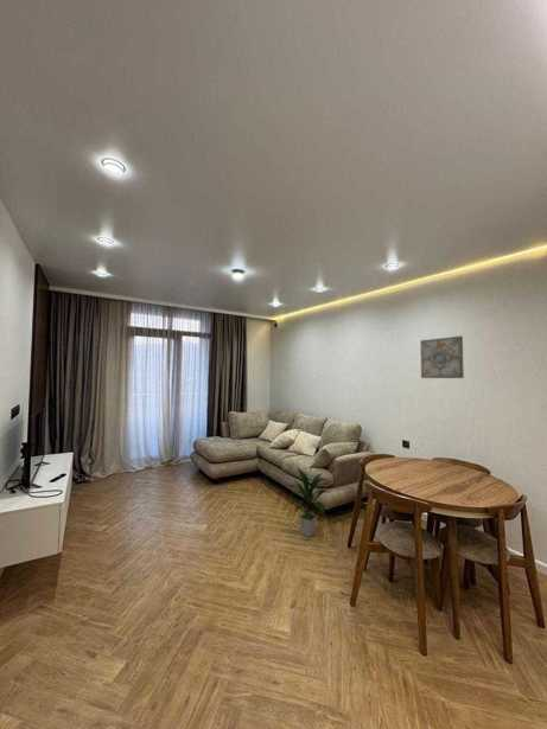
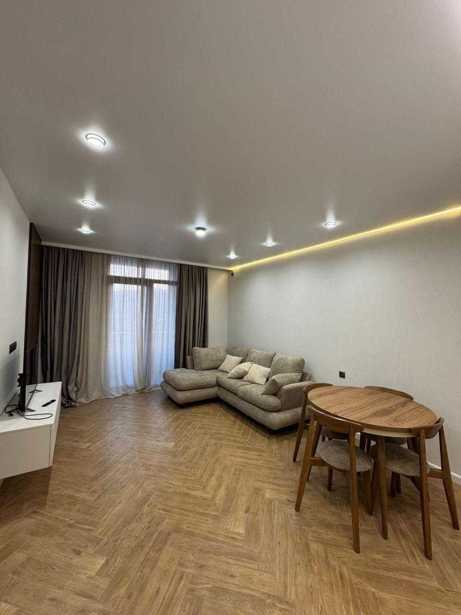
- wall art (440, 358)
- indoor plant (310, 500)
